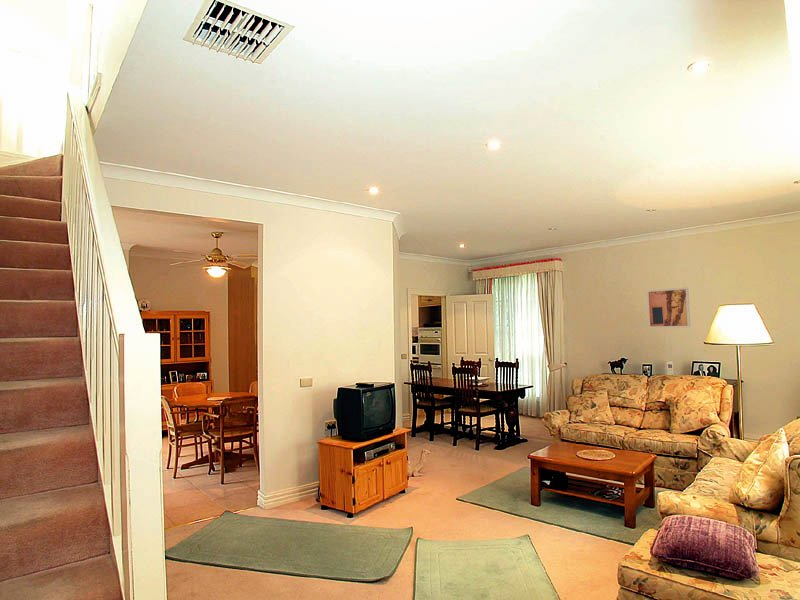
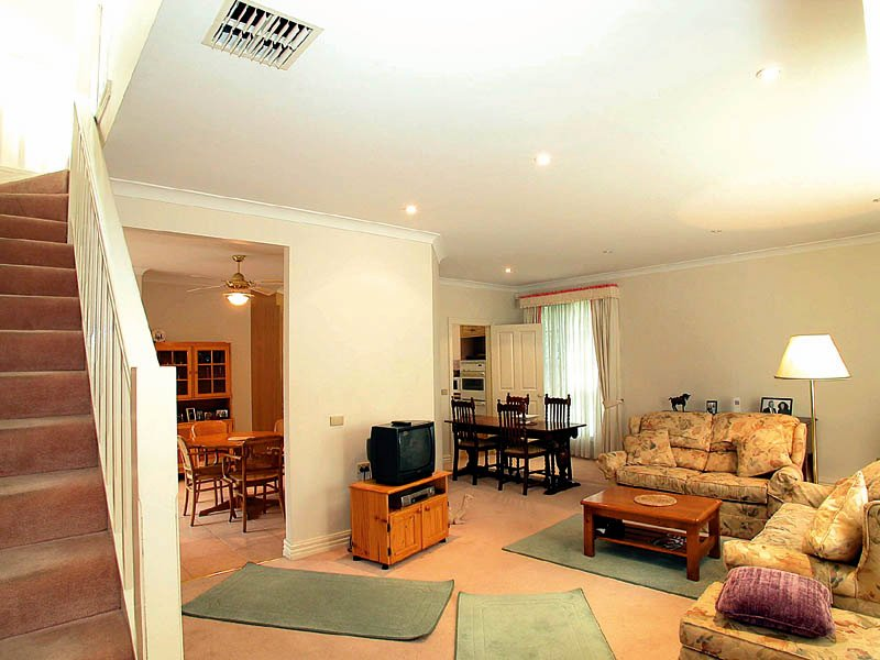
- wall art (668, 308)
